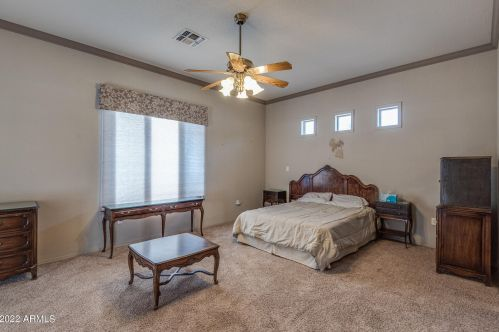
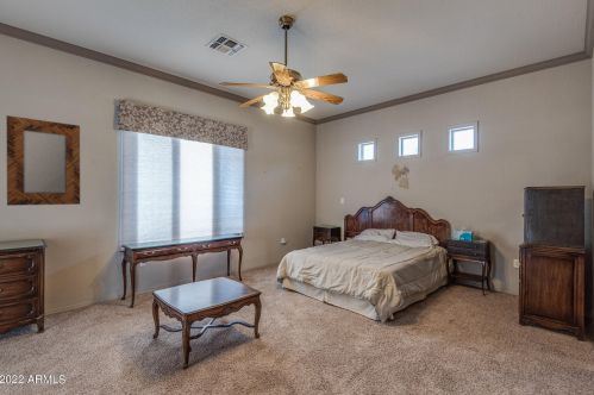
+ home mirror (45, 163)
